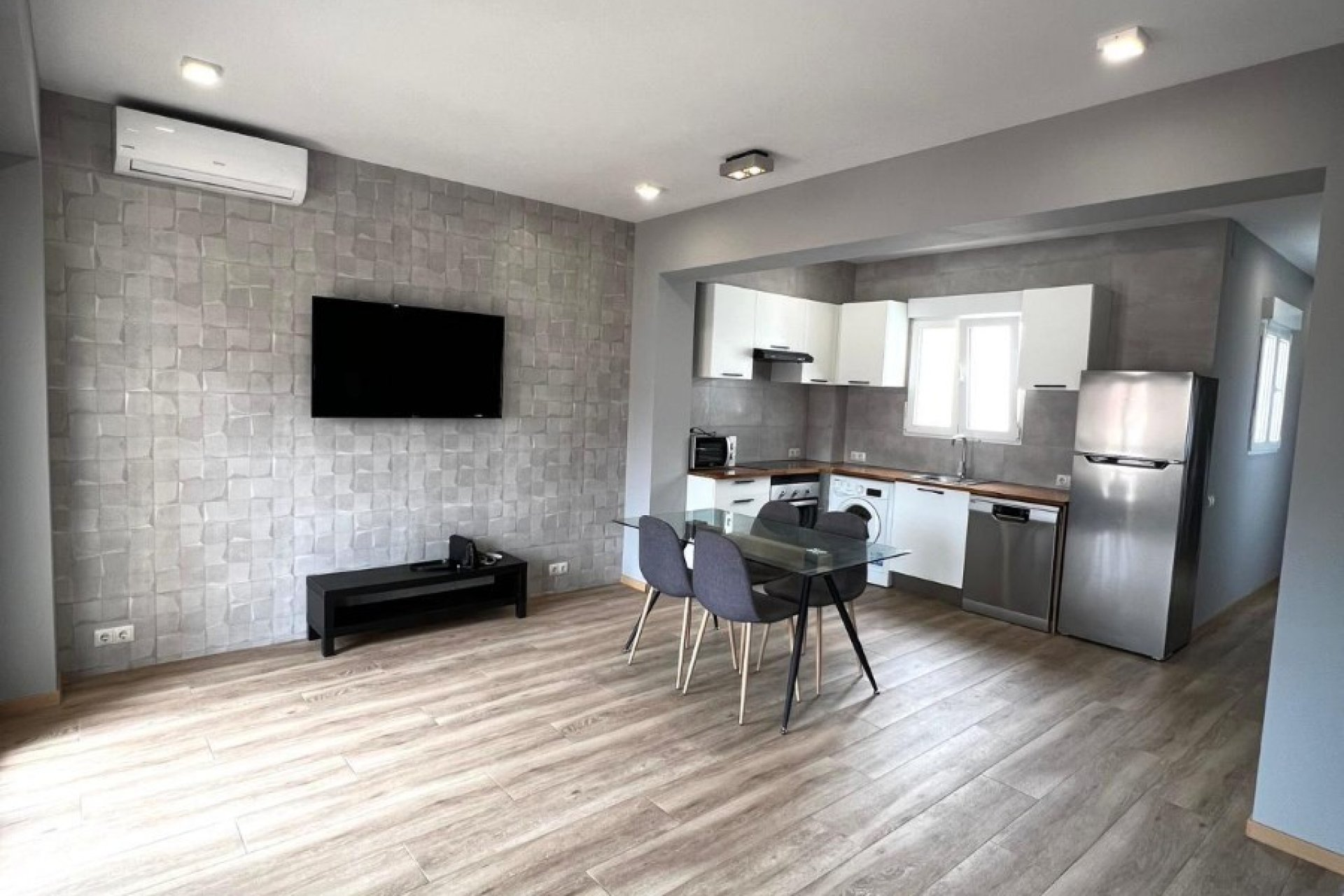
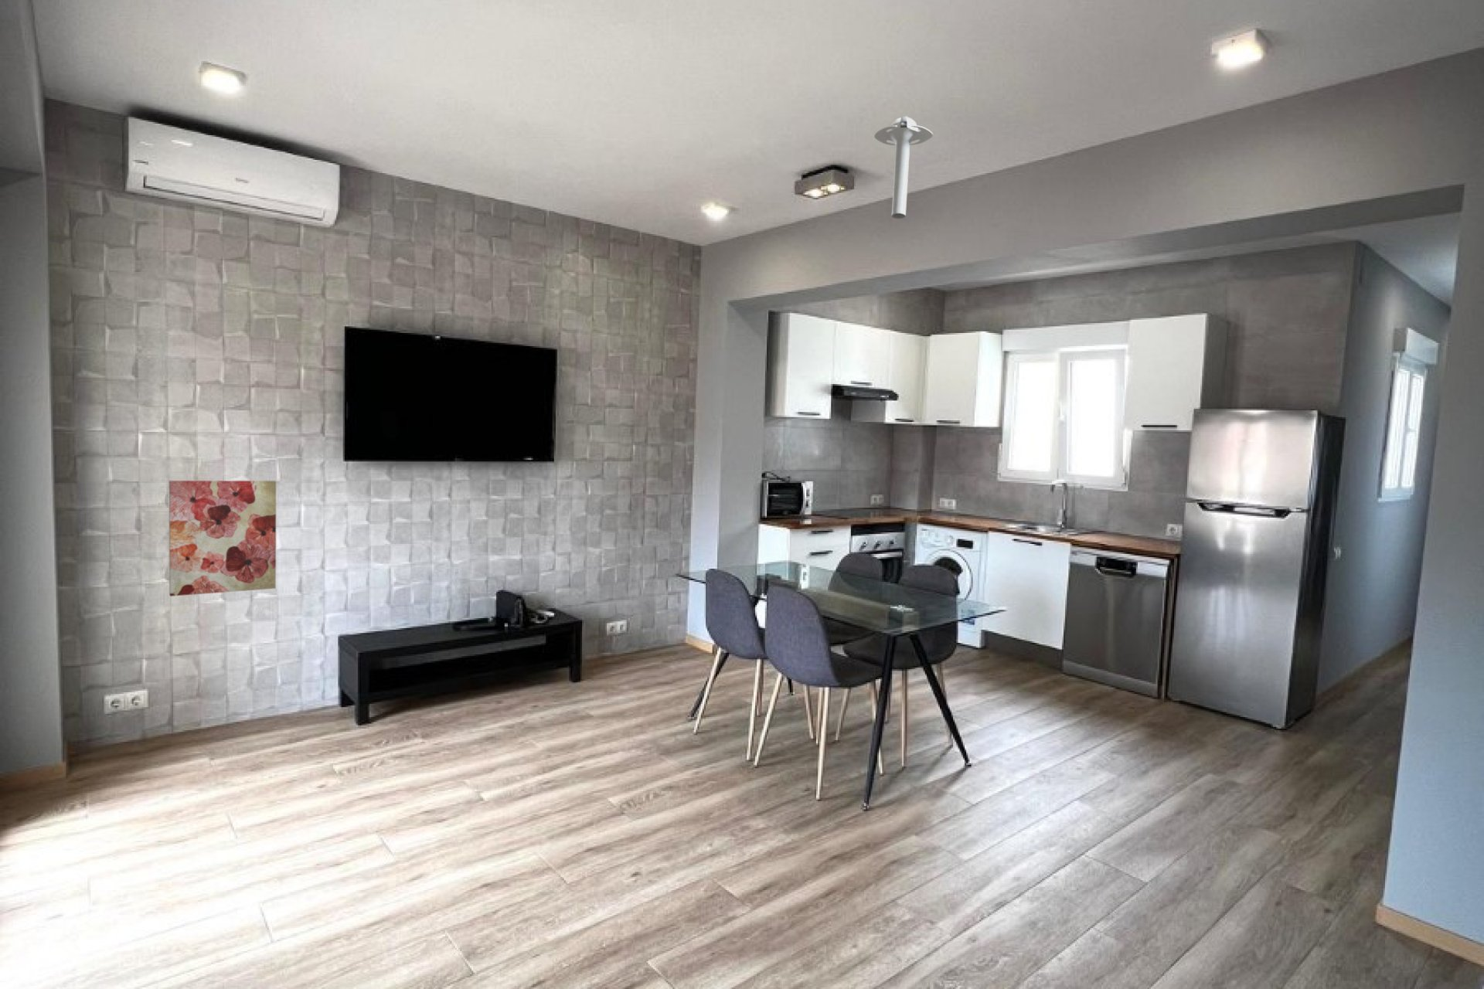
+ wall art (224, 536)
+ ceiling light (901, 168)
